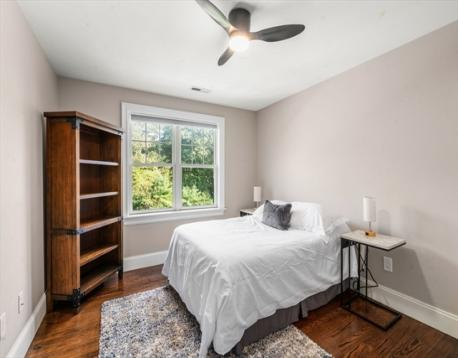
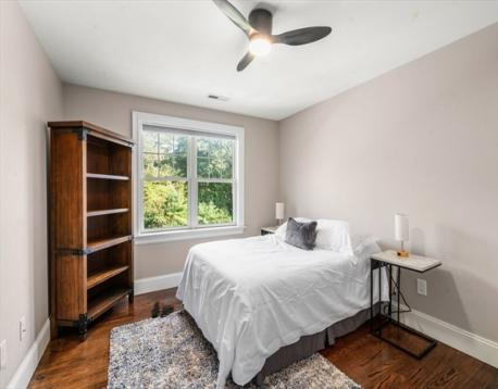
+ boots (163, 308)
